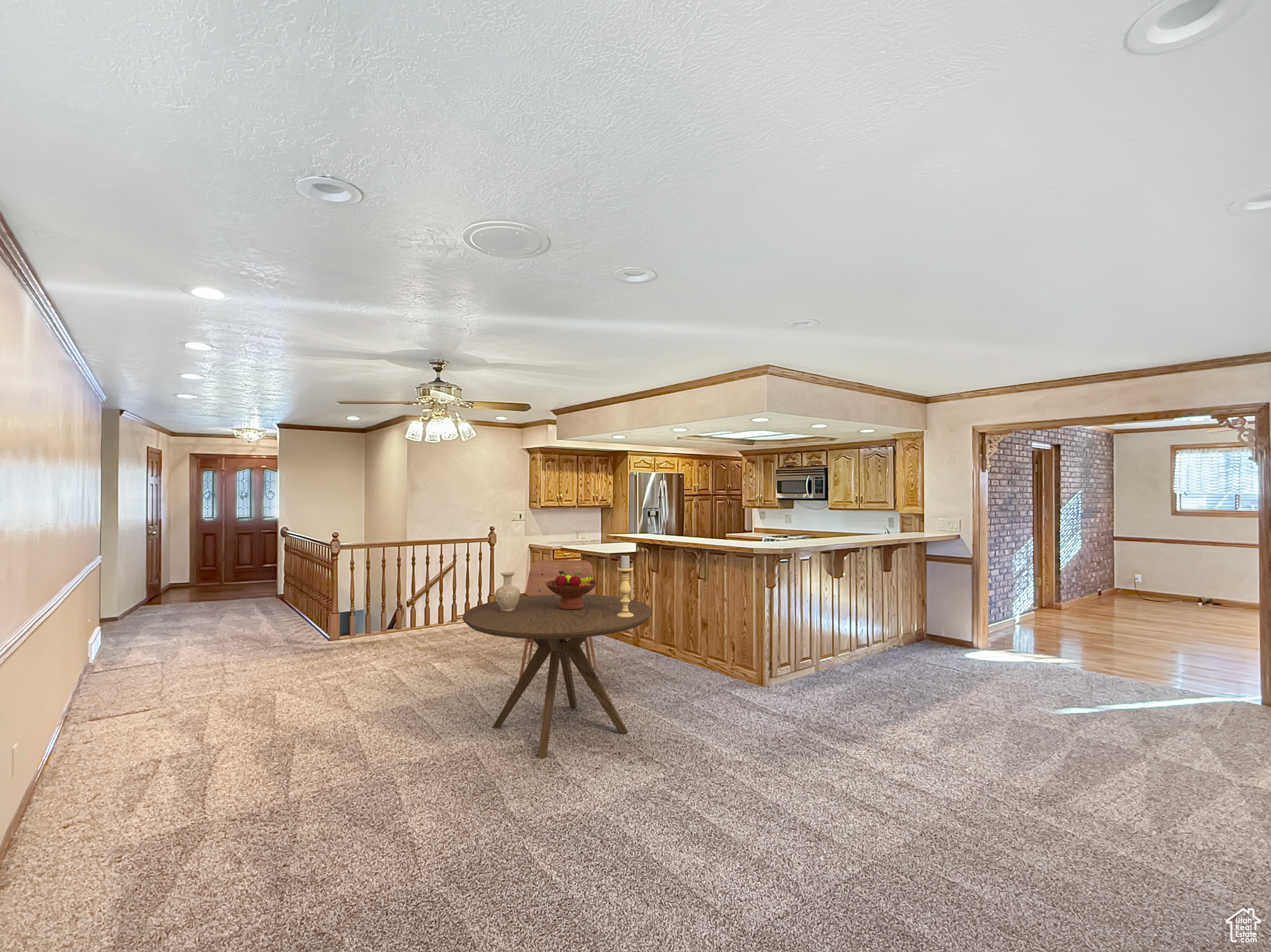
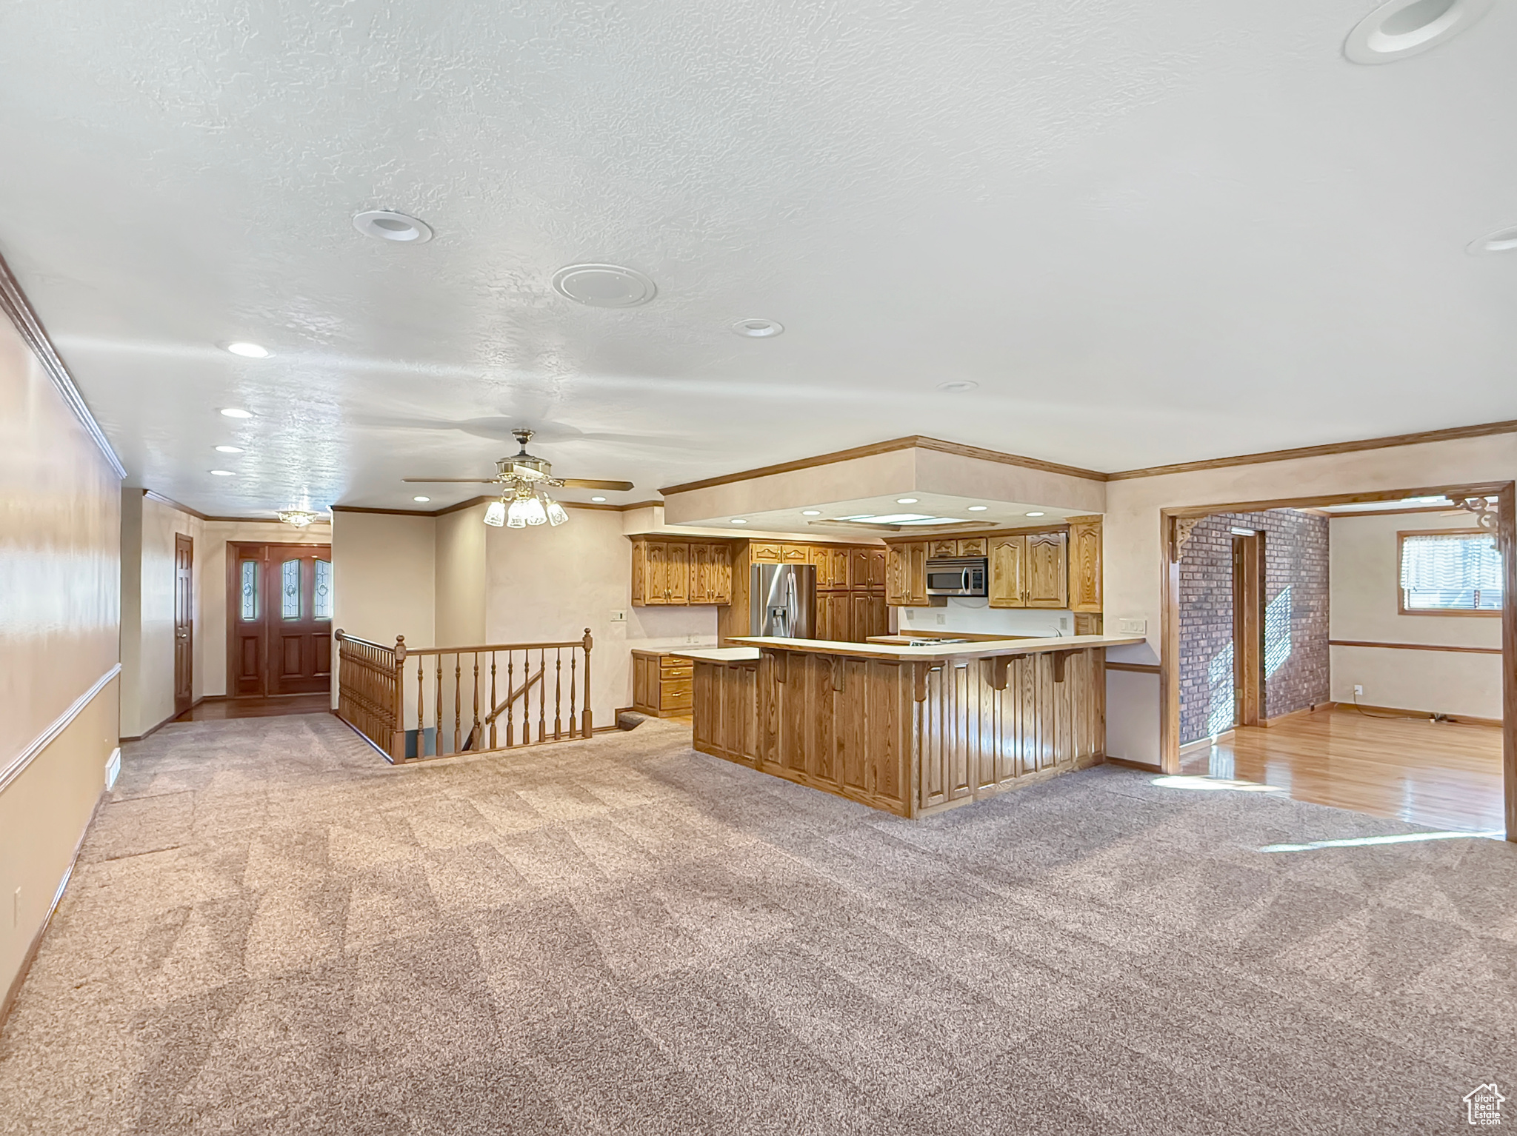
- candle holder (625, 585)
- dining chair (567, 639)
- fruit bowl (571, 590)
- dining table (557, 670)
- vase (508, 591)
